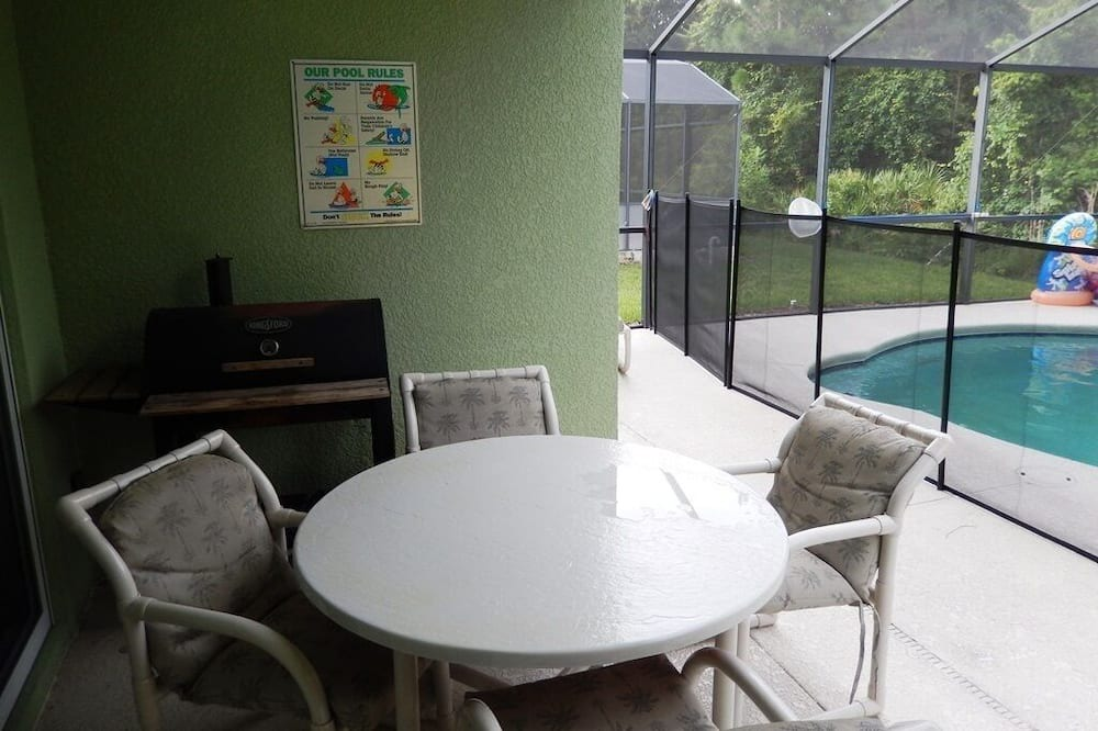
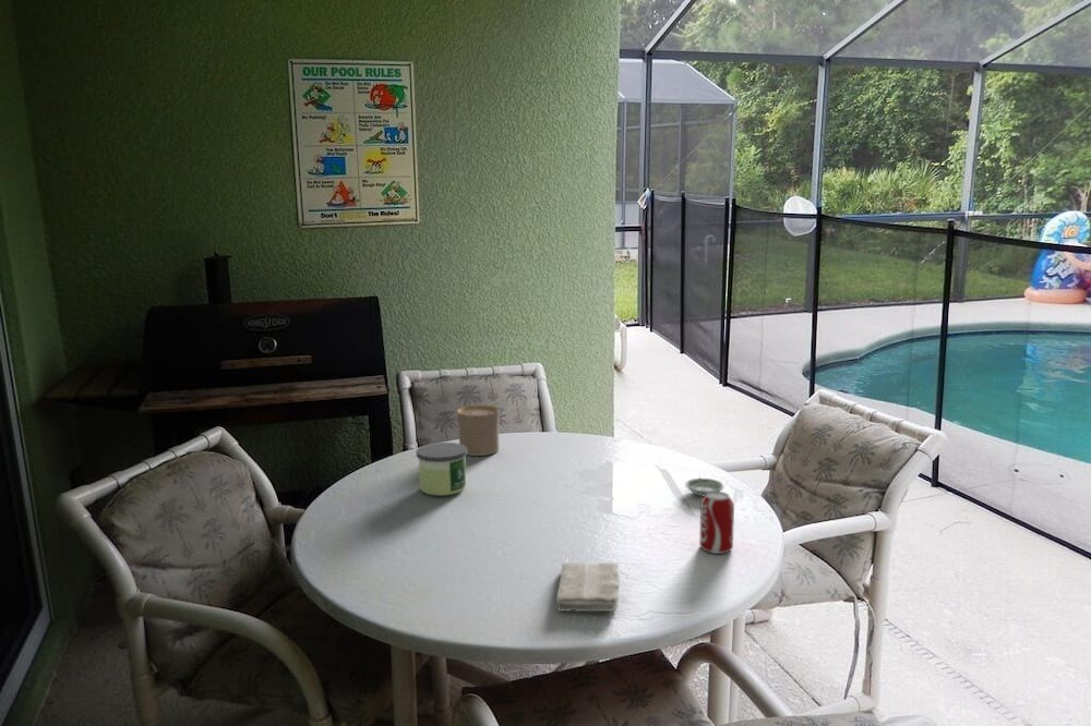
+ beverage can (717, 521)
+ washcloth (588, 584)
+ candle (442, 469)
+ saucer (704, 488)
+ cup (478, 429)
